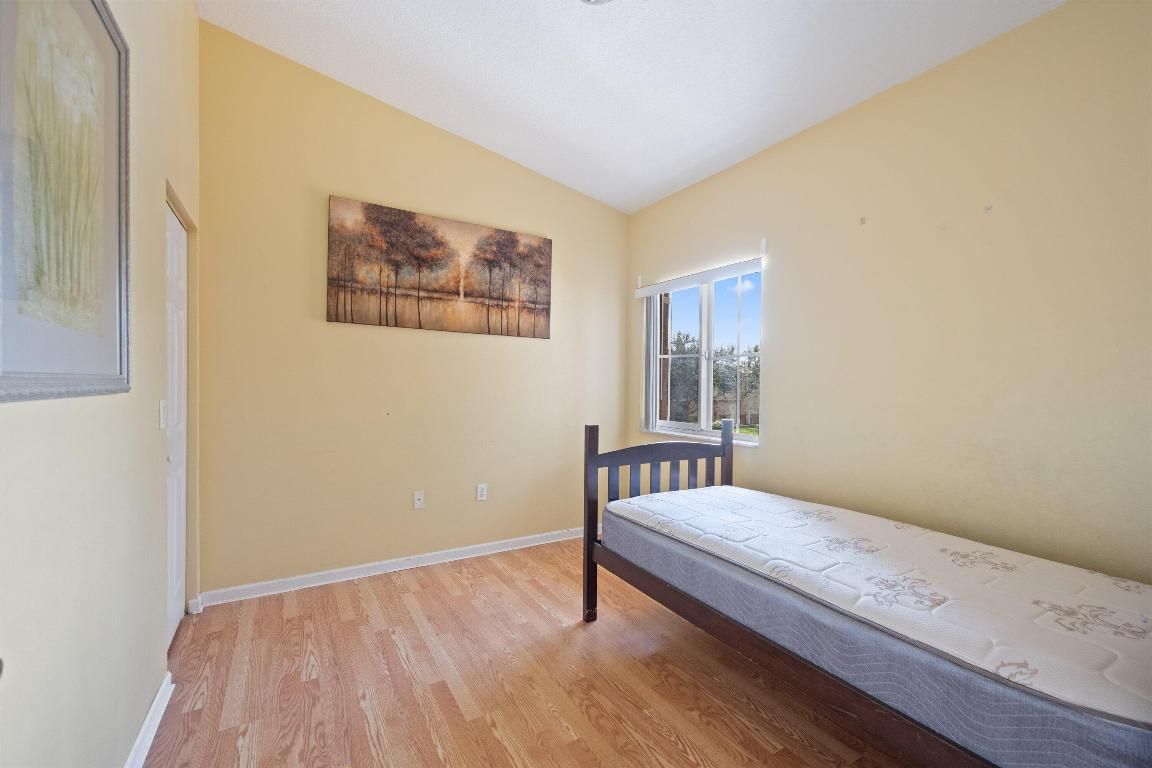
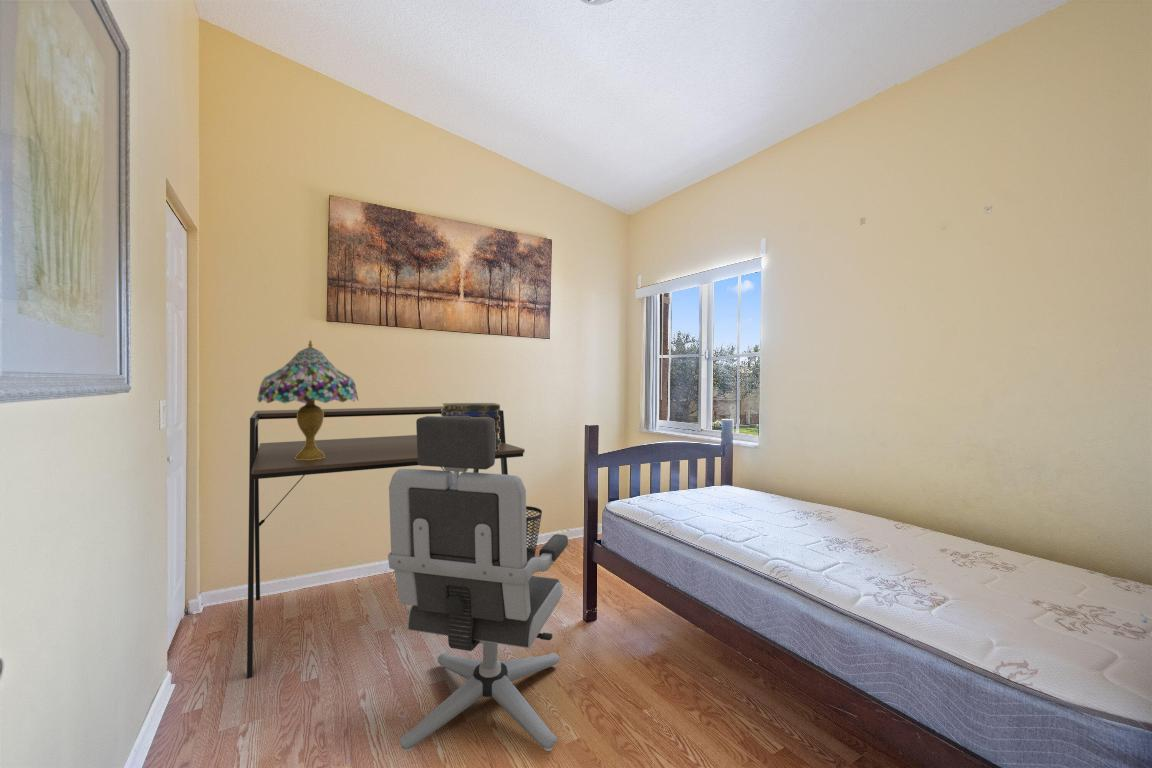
+ book stack (471, 417)
+ desk (380, 468)
+ office chair (490, 558)
+ wastebasket (526, 534)
+ table lamp (310, 398)
